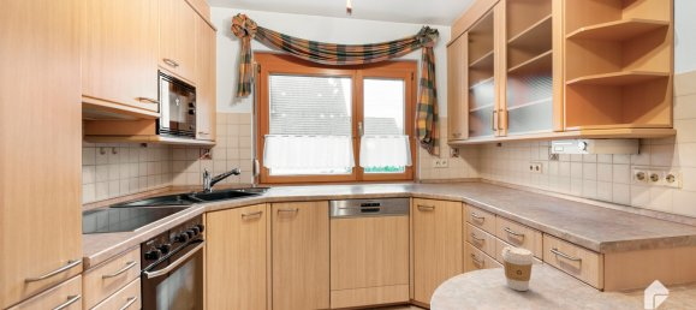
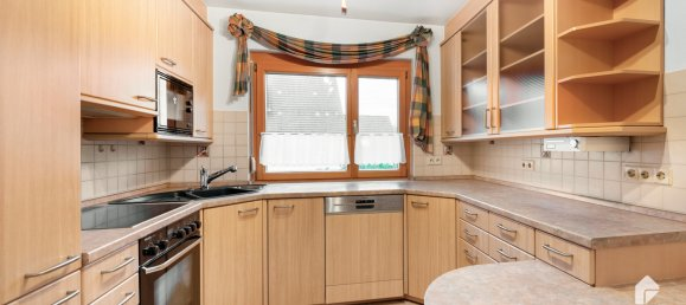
- coffee cup (517, 267)
